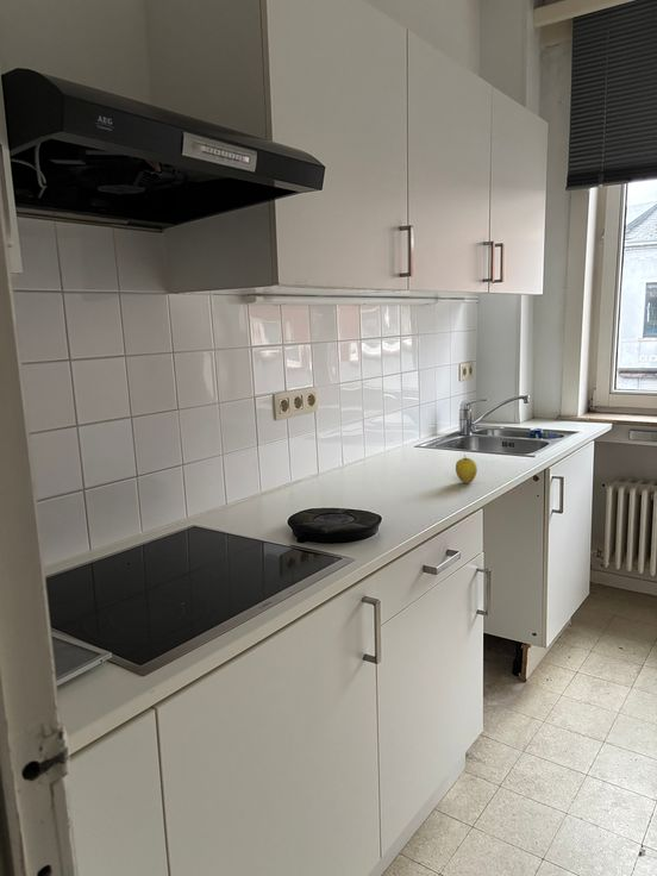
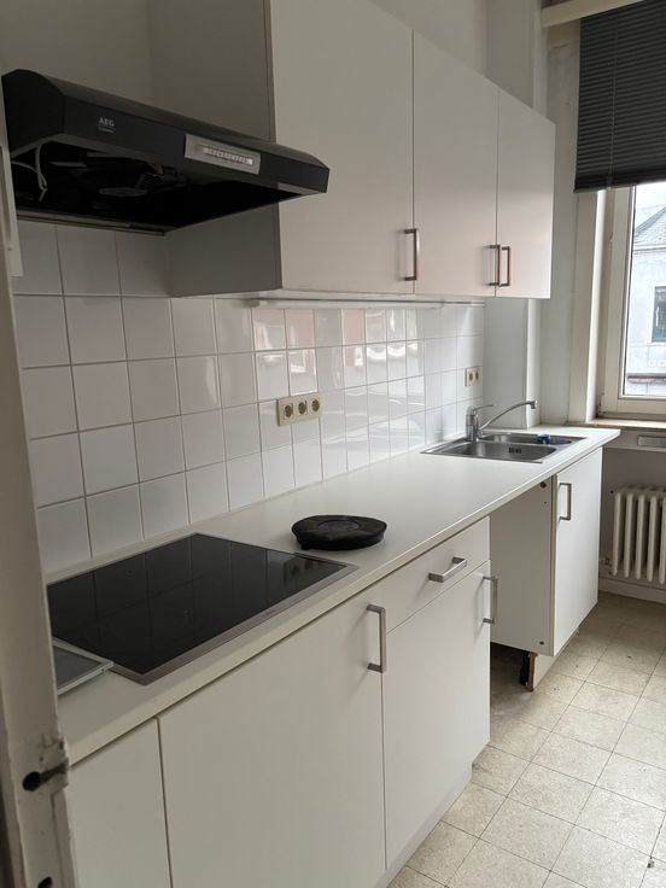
- apple (465, 469)
